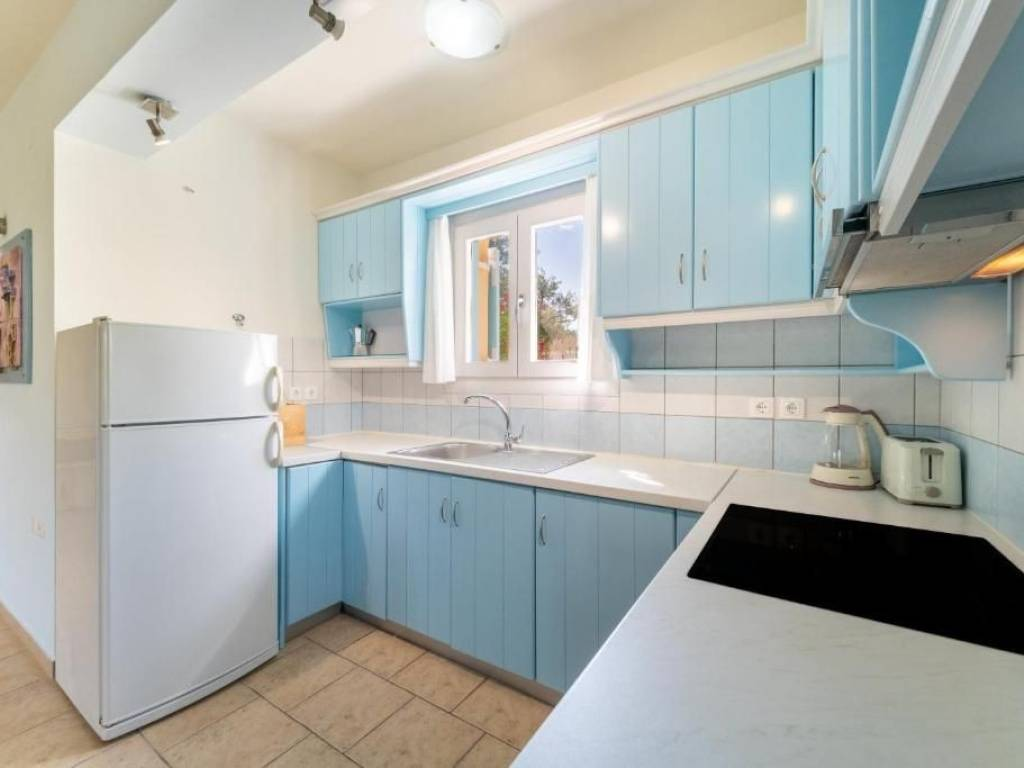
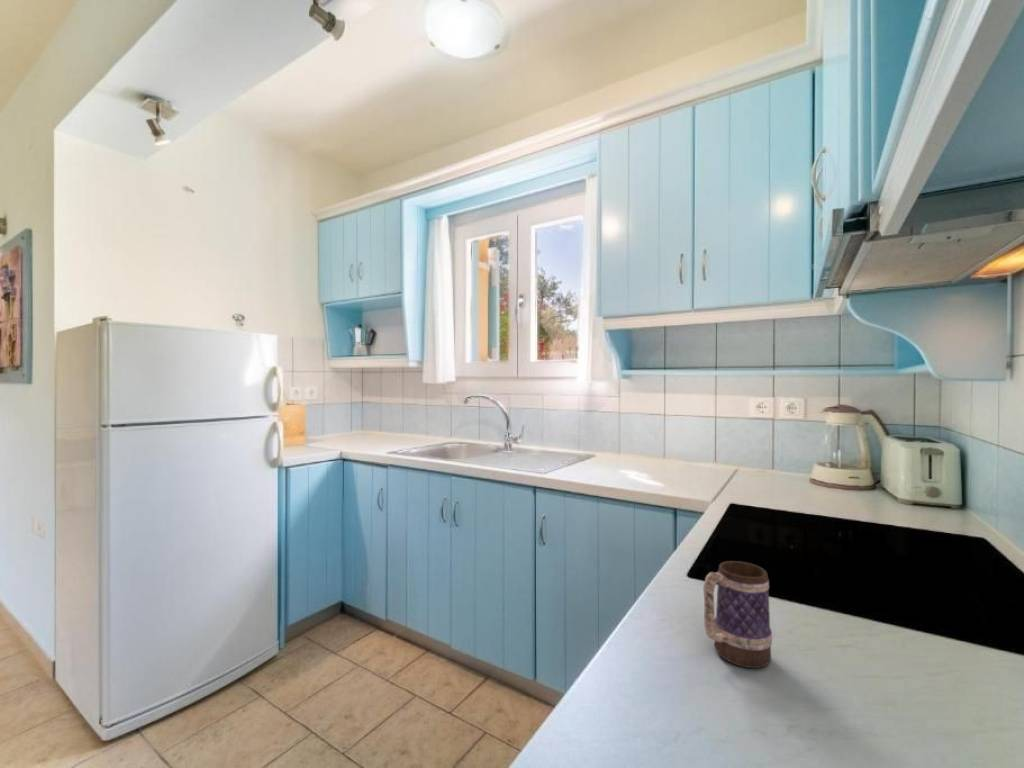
+ mug (733, 612)
